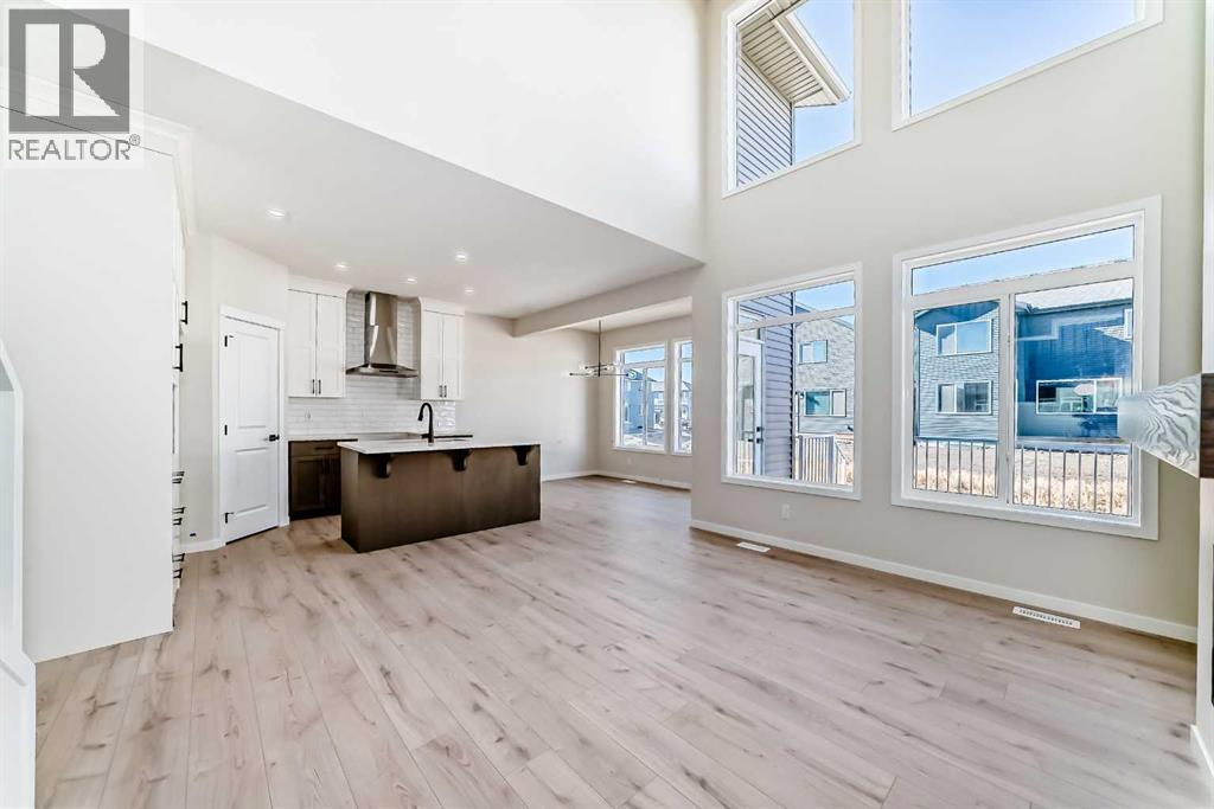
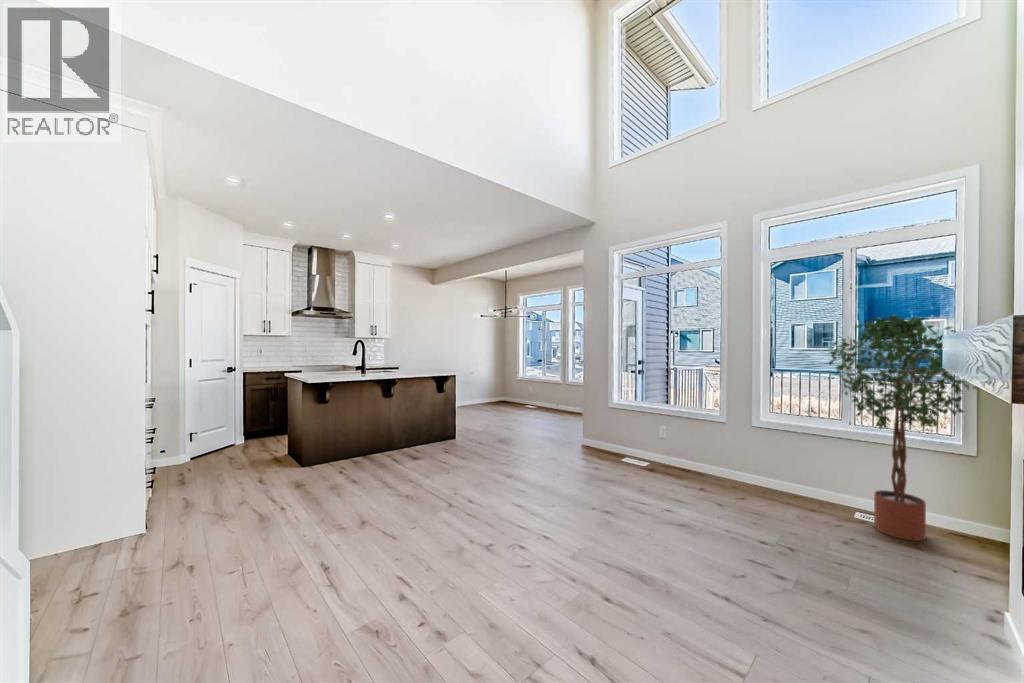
+ potted tree (894, 424)
